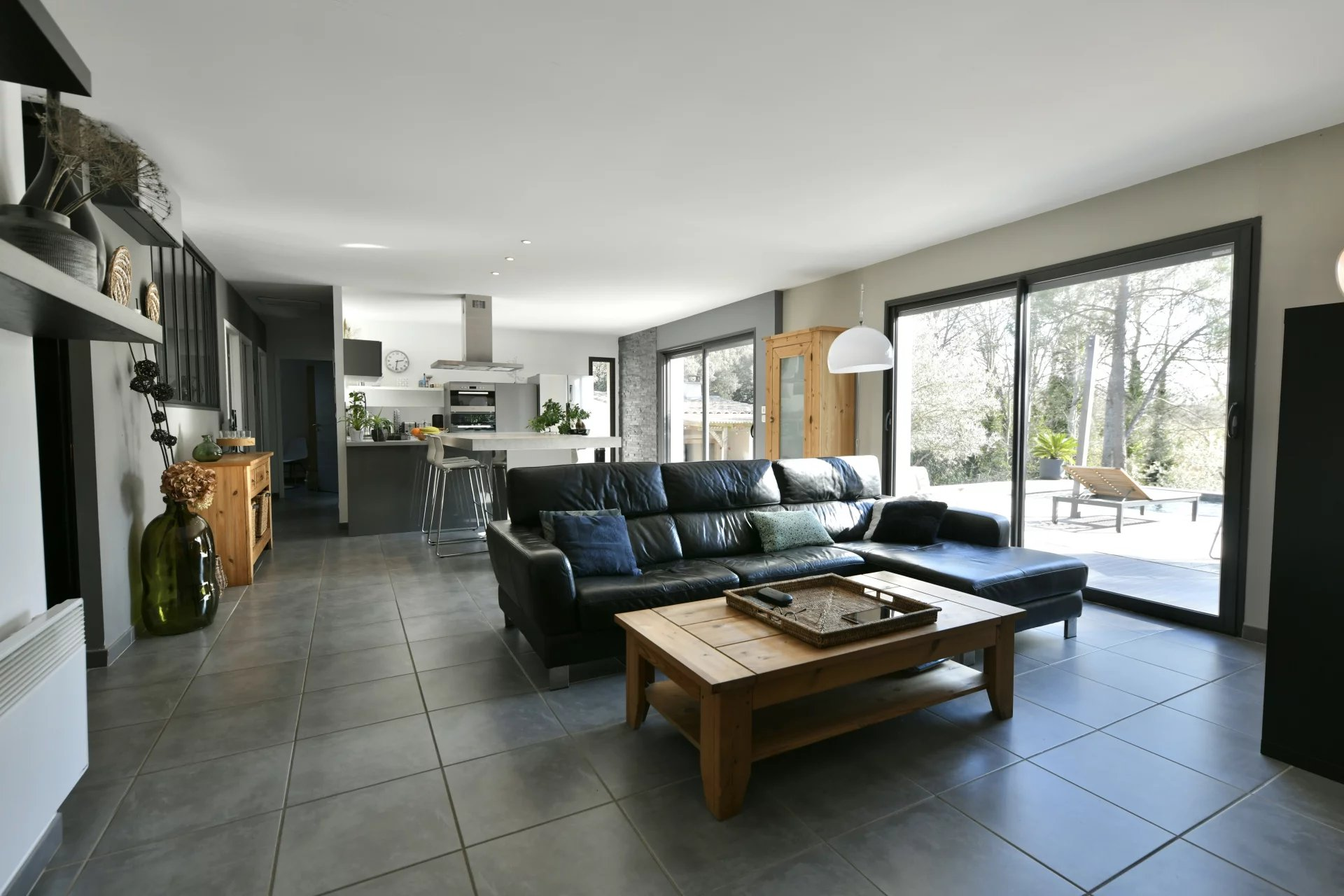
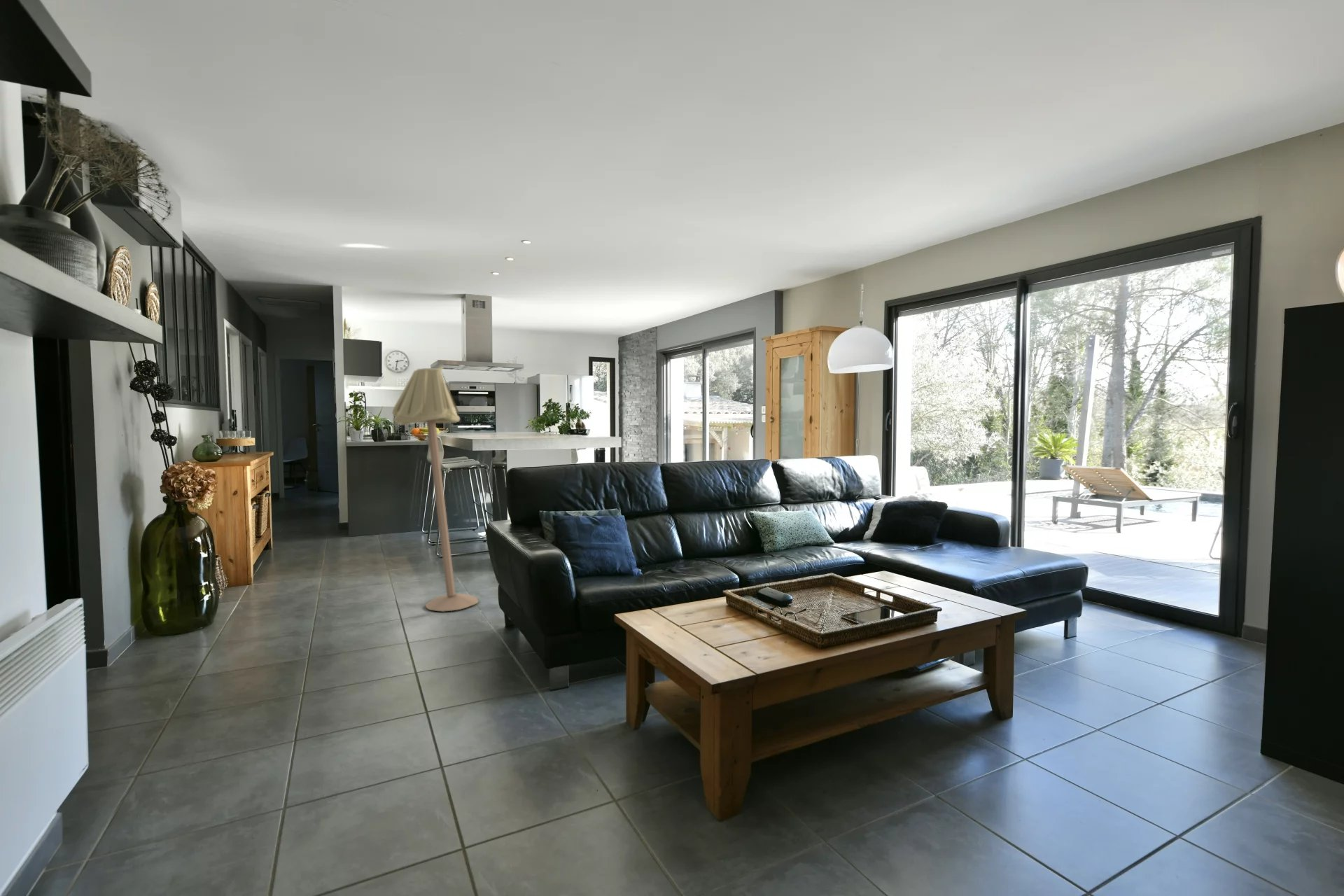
+ floor lamp (436, 487)
